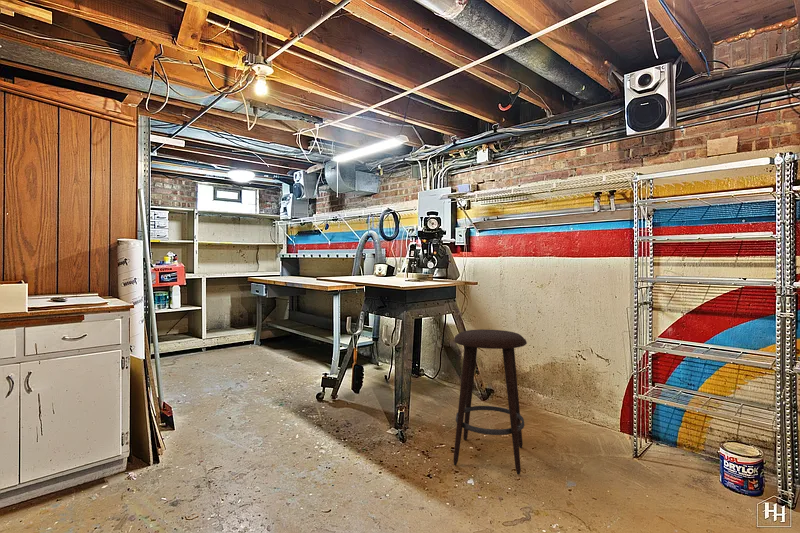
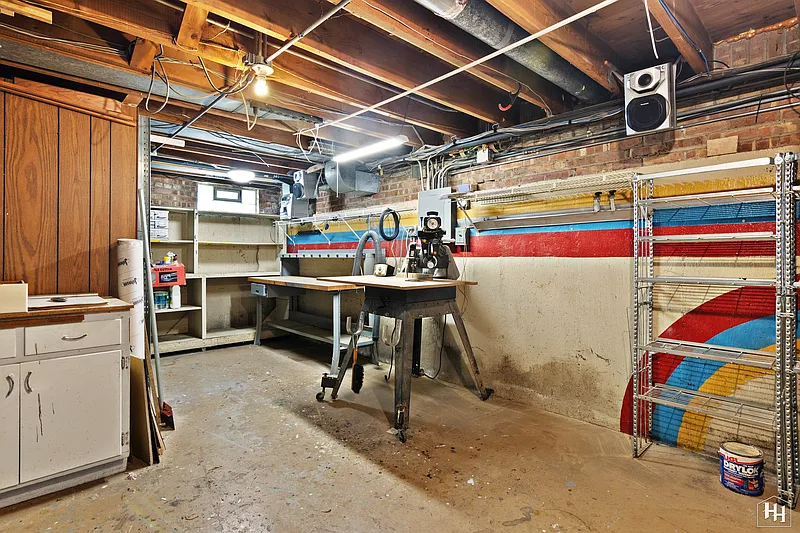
- stool (489, 406)
